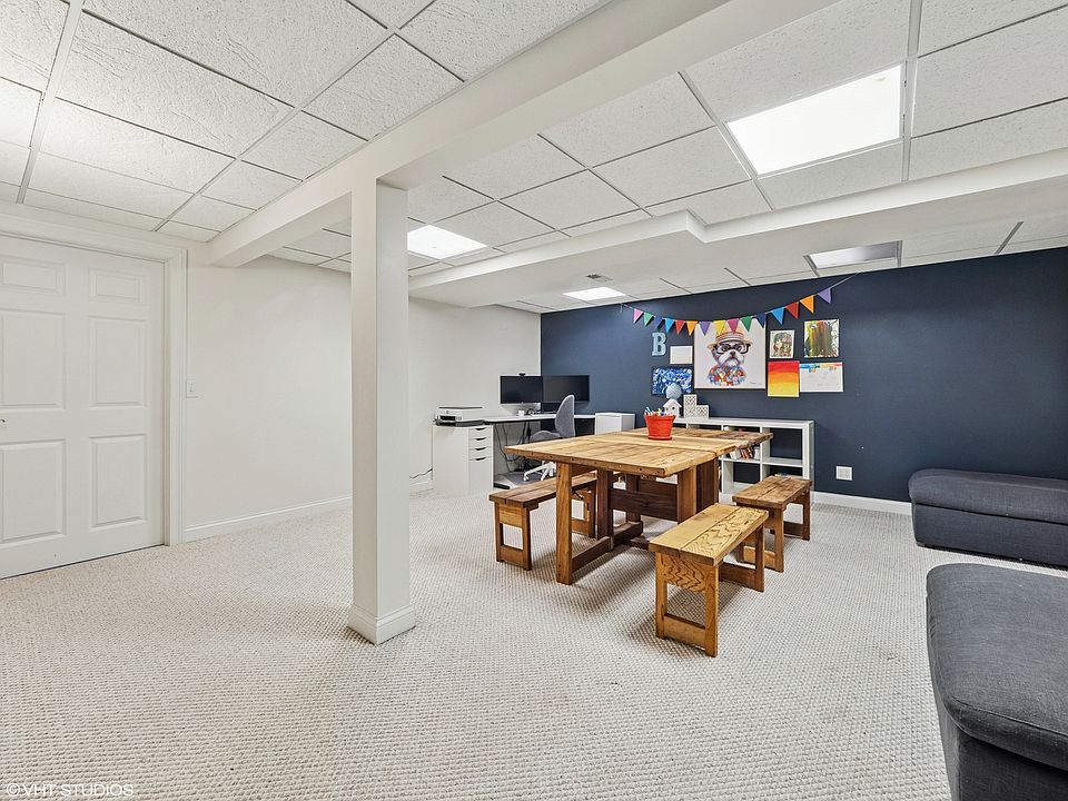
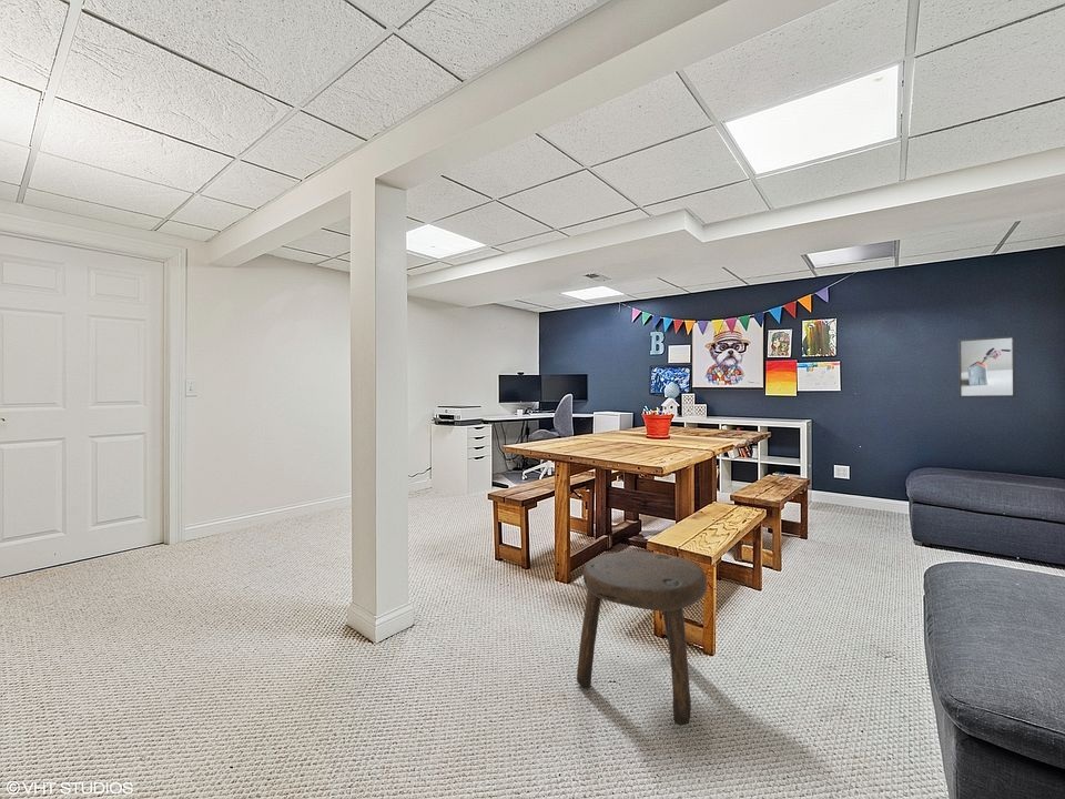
+ stool (665, 625)
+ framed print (985, 367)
